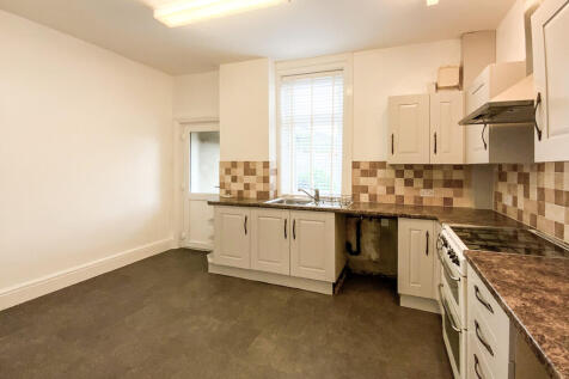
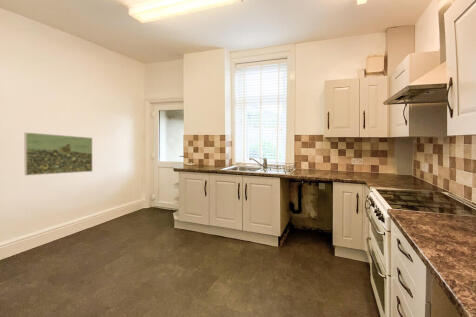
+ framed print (62, 154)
